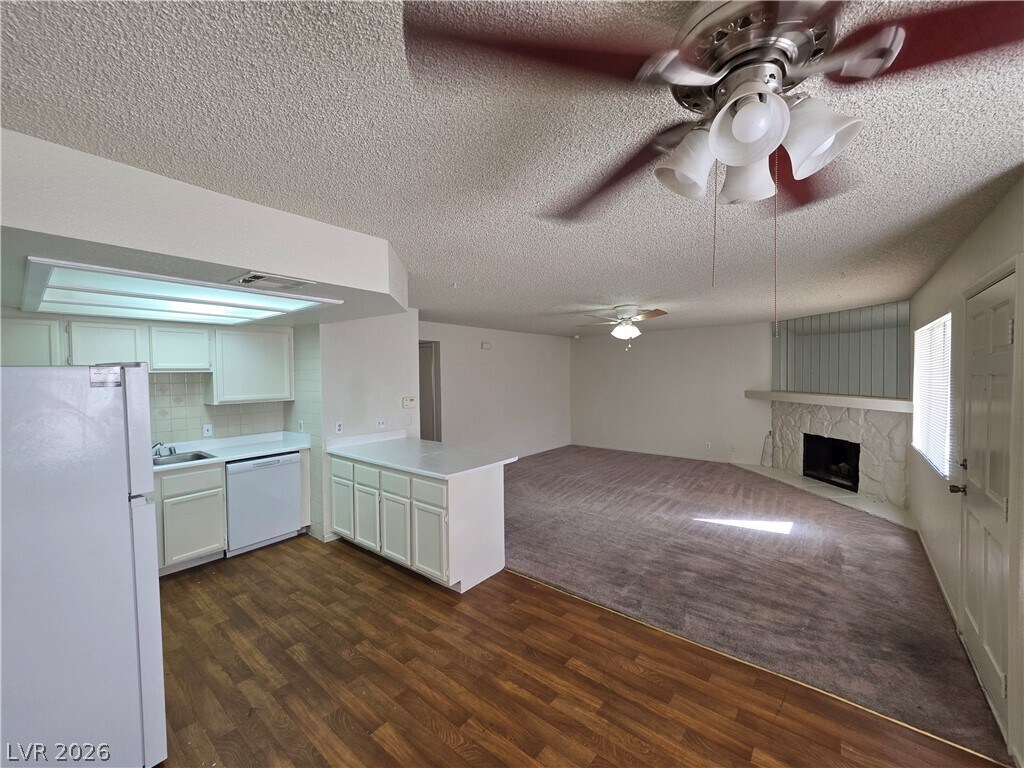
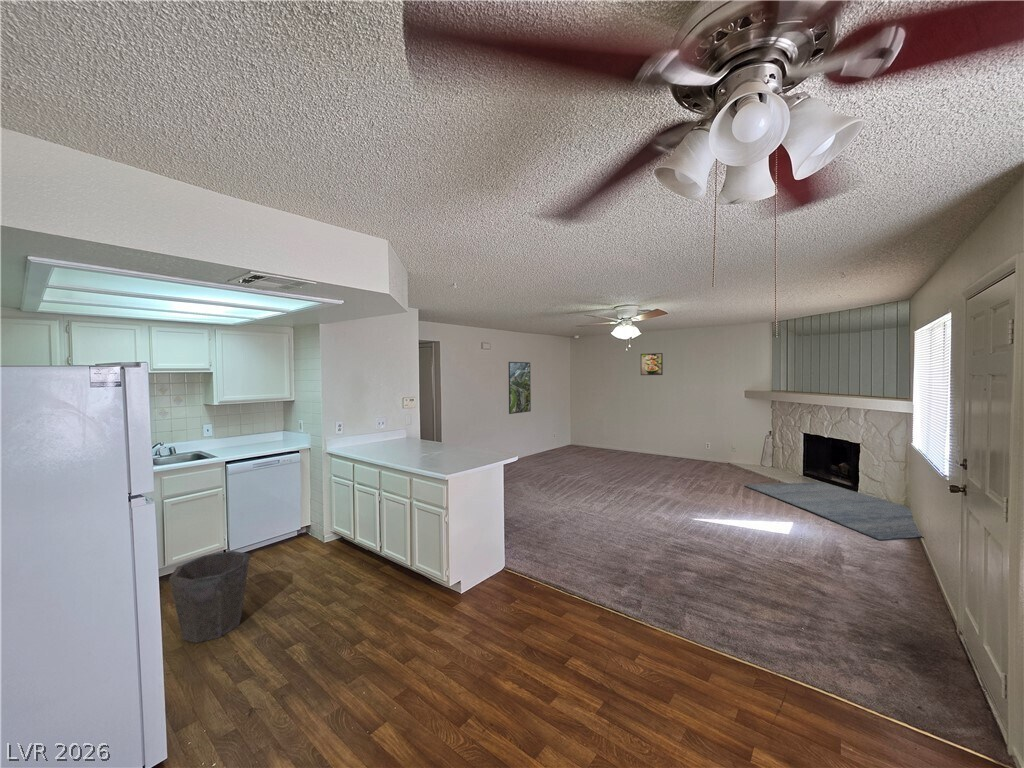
+ waste bin (212, 596)
+ rug (845, 504)
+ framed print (519, 387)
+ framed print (651, 364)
